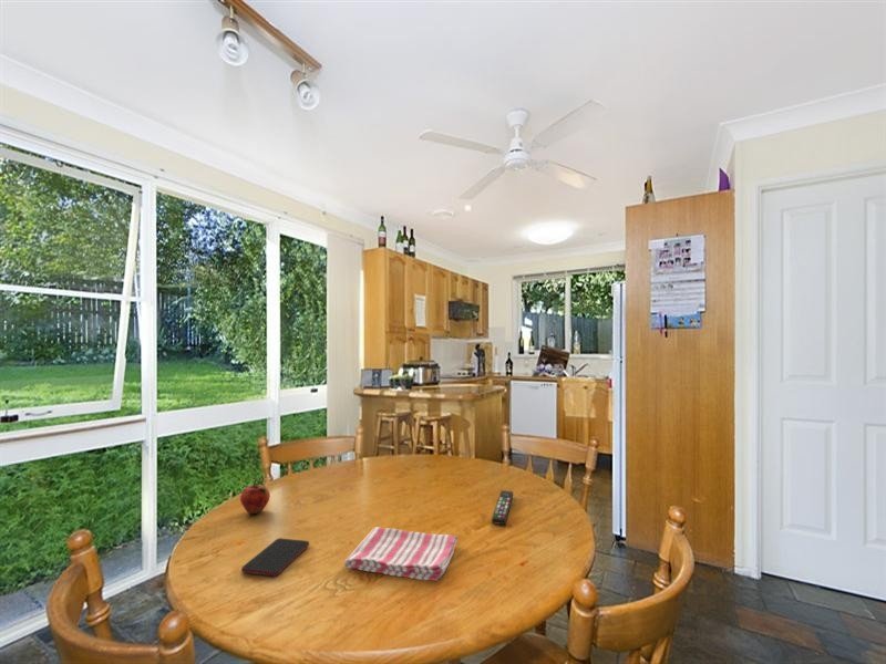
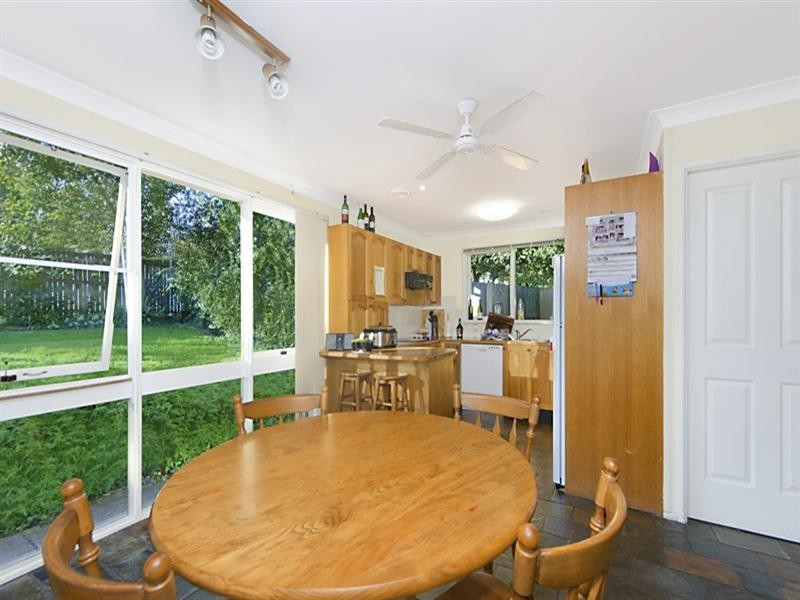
- smartphone (277, 556)
- fruit (256, 496)
- remote control (503, 506)
- dish towel (403, 548)
